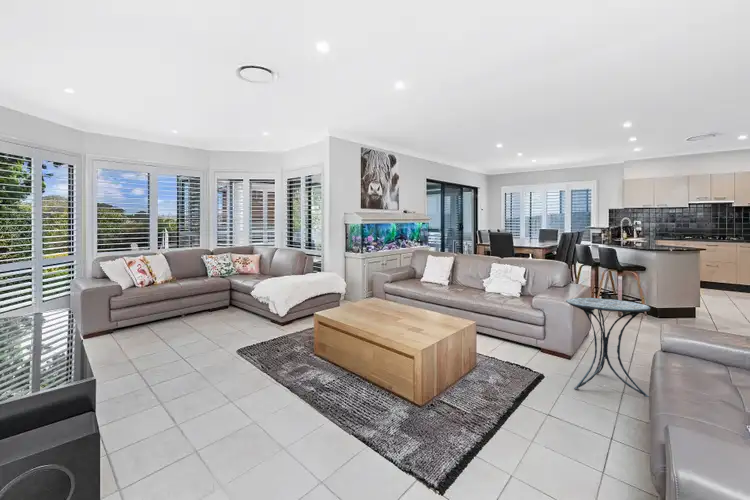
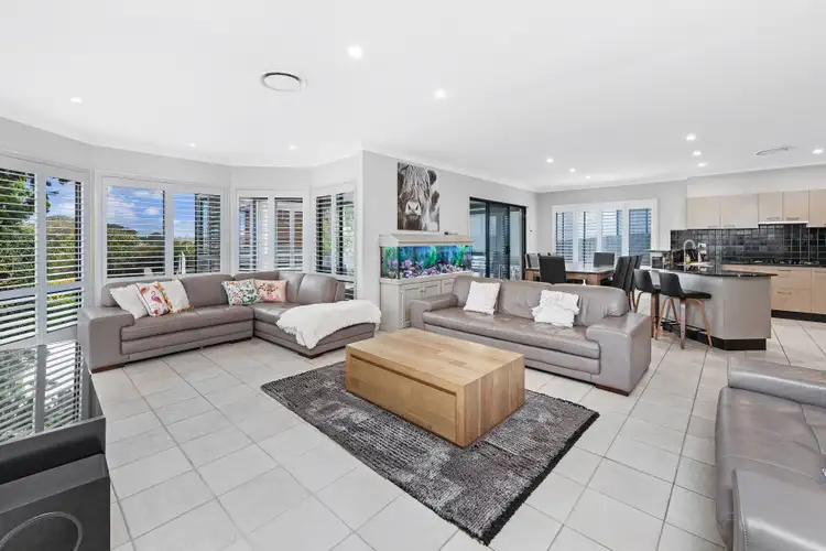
- side table (605, 344)
